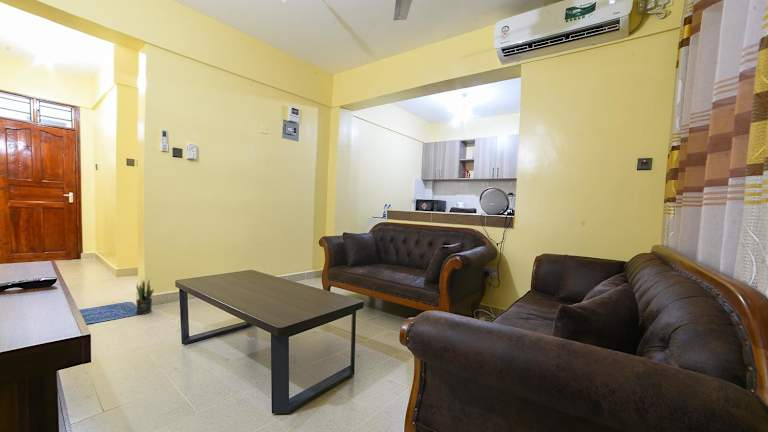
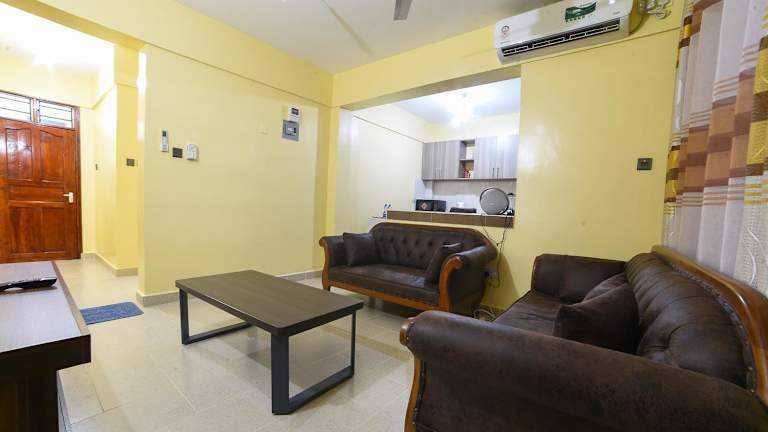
- potted plant (145, 296)
